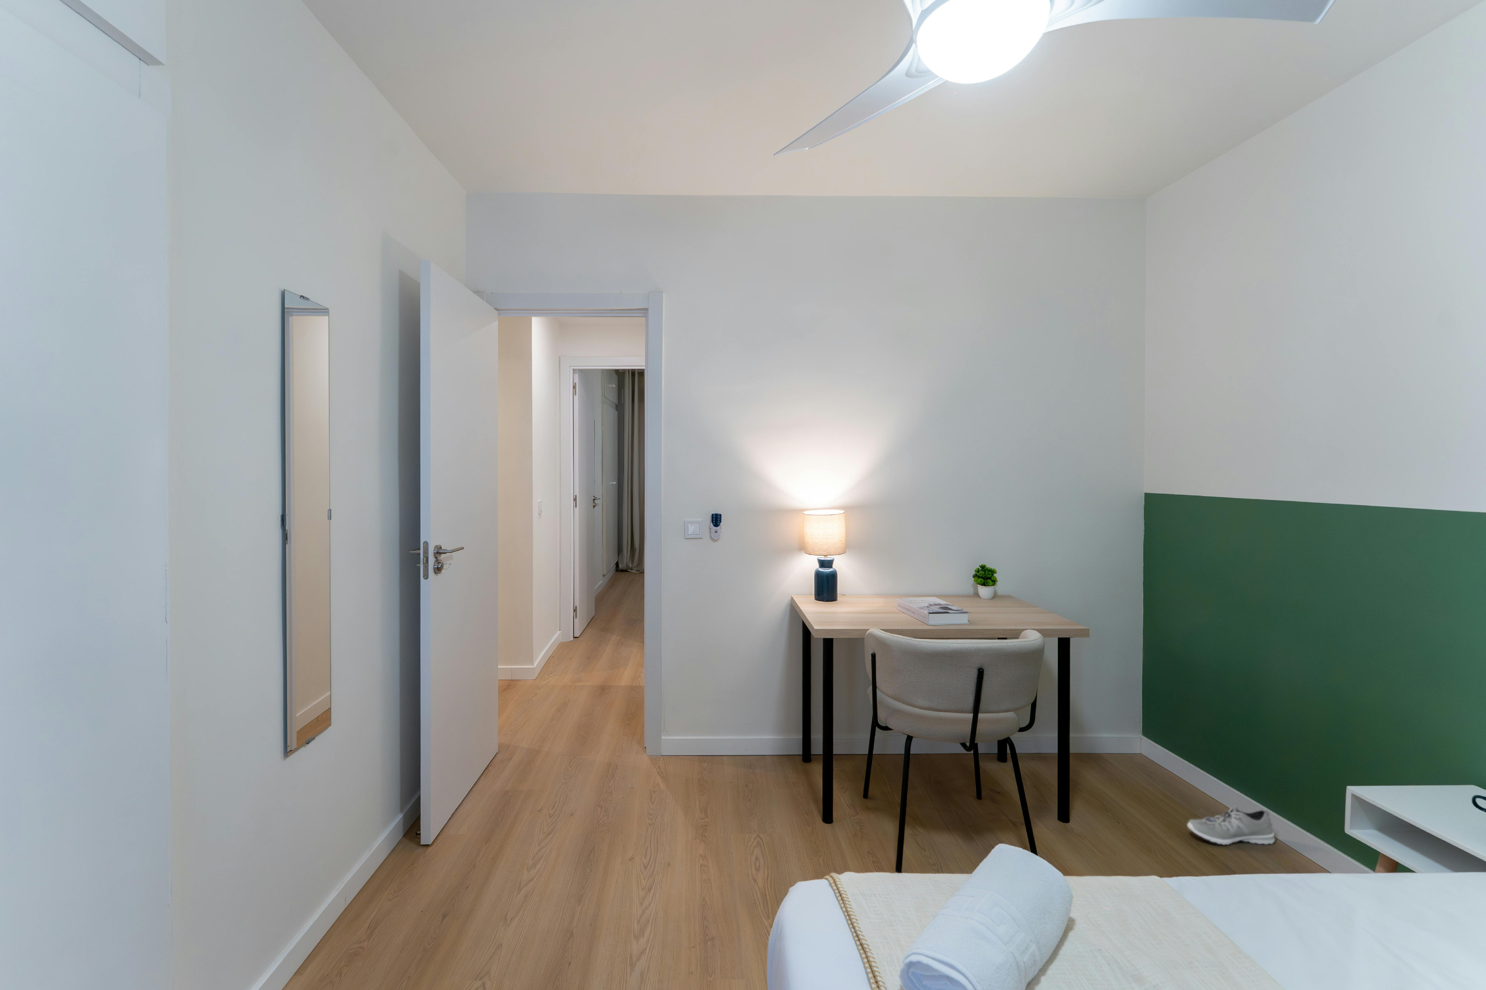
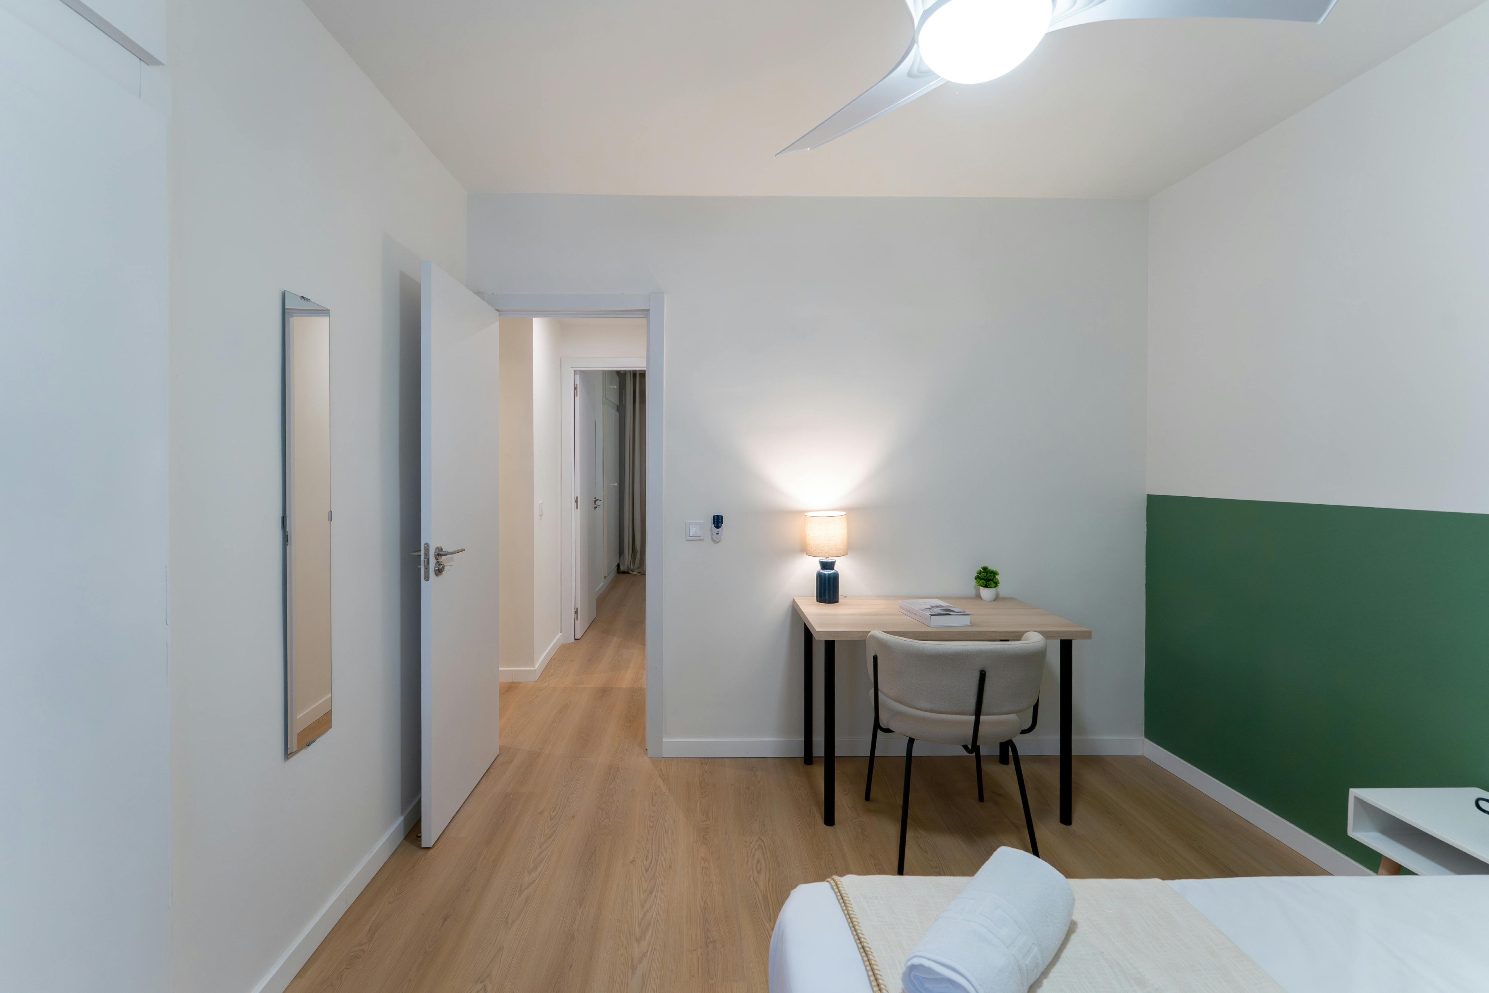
- sneaker (1228, 821)
